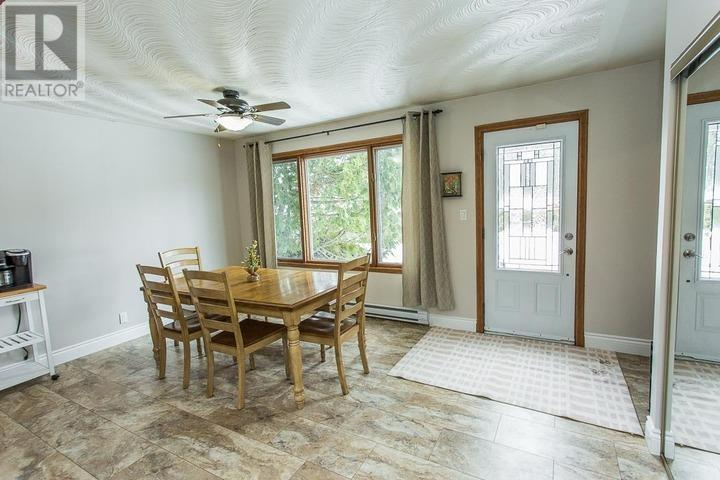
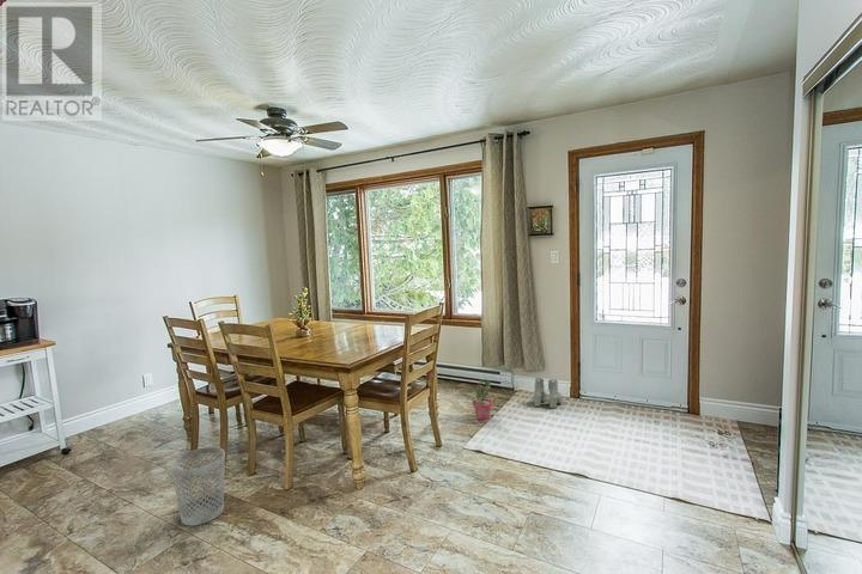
+ wastebasket (200, 486)
+ potted plant (482, 398)
+ boots (545, 391)
